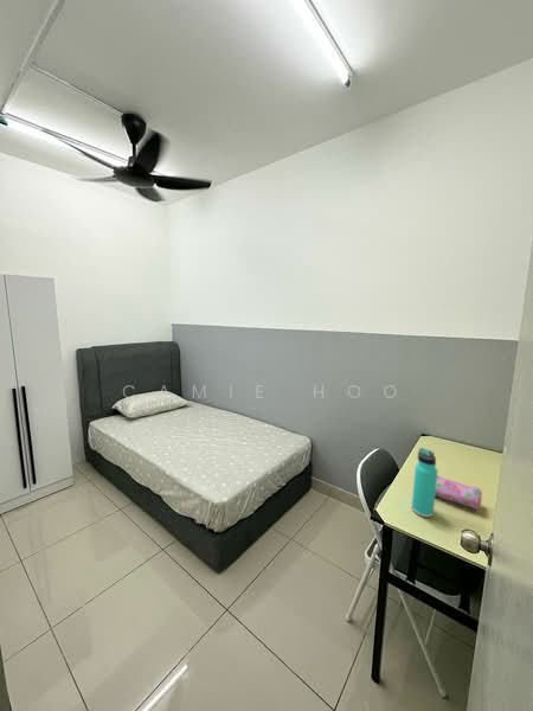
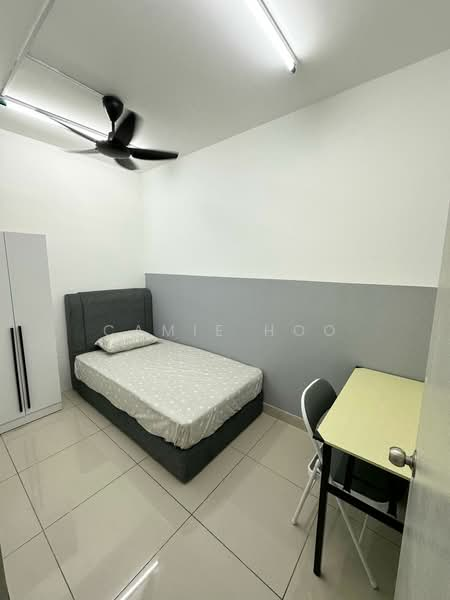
- thermos bottle (424, 481)
- pencil case (450, 489)
